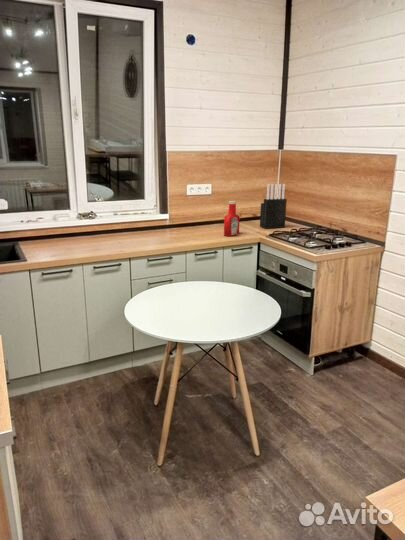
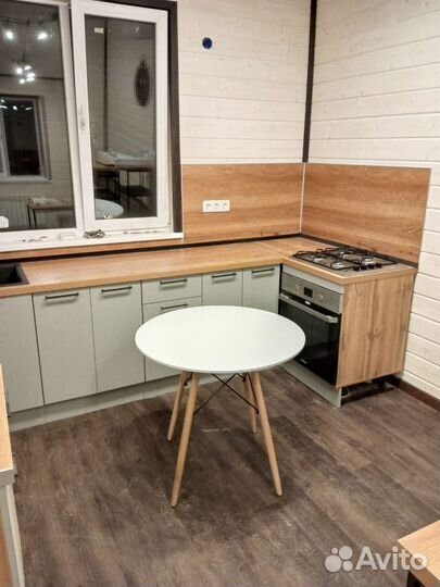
- knife block (272, 205)
- soap bottle (232, 218)
